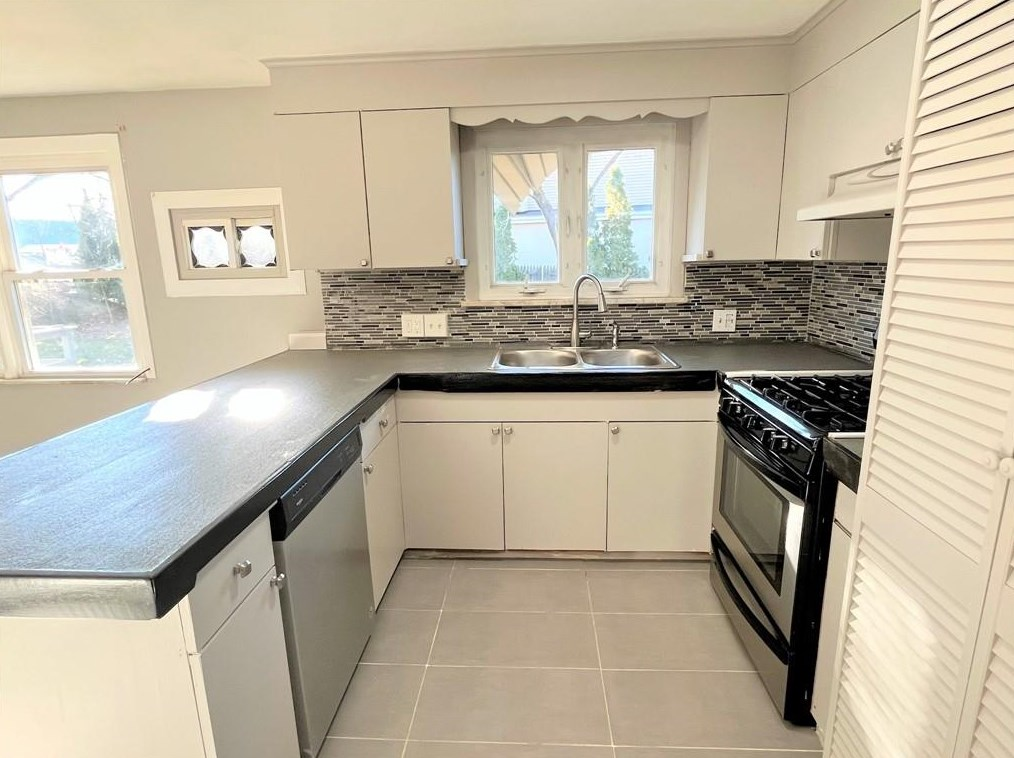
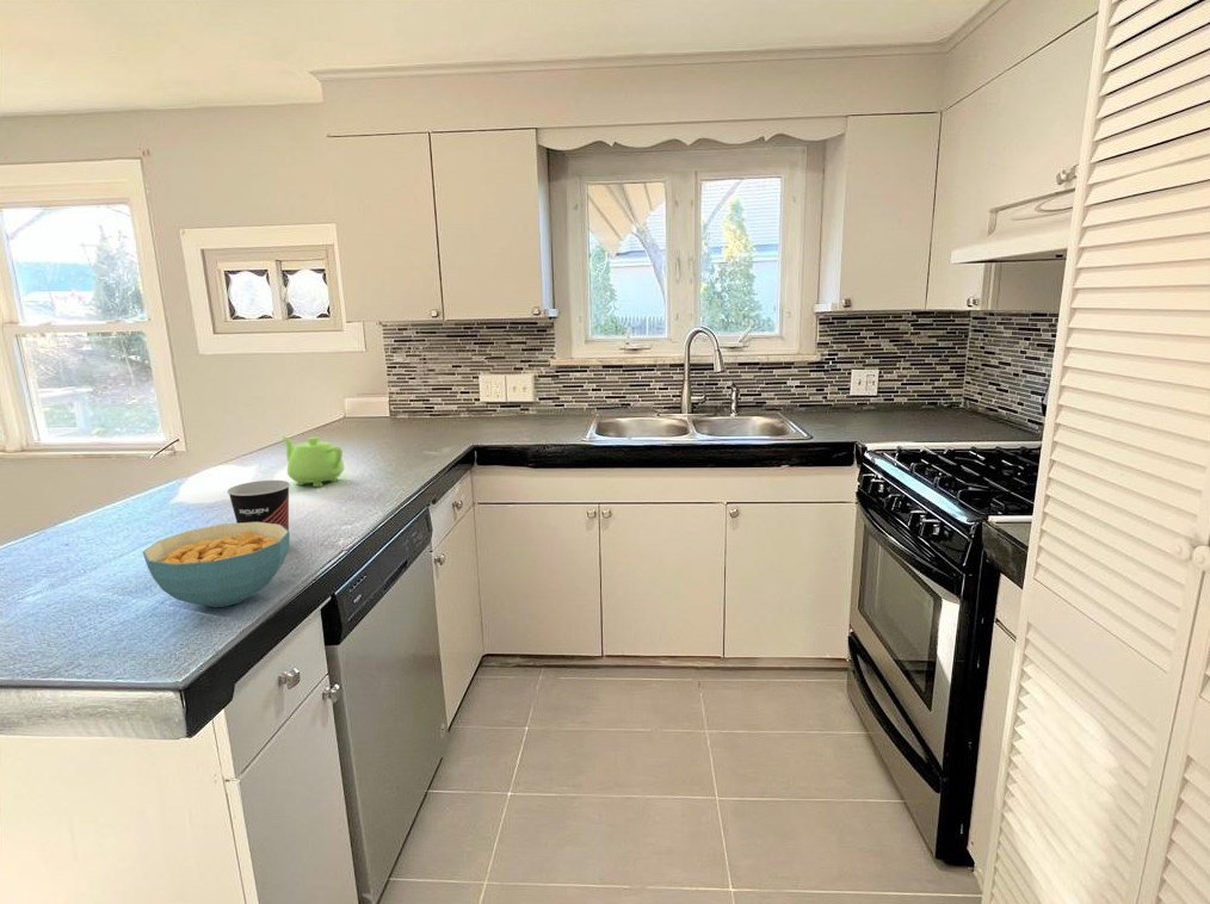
+ cereal bowl (223, 570)
+ cup (263, 516)
+ teapot (313, 459)
